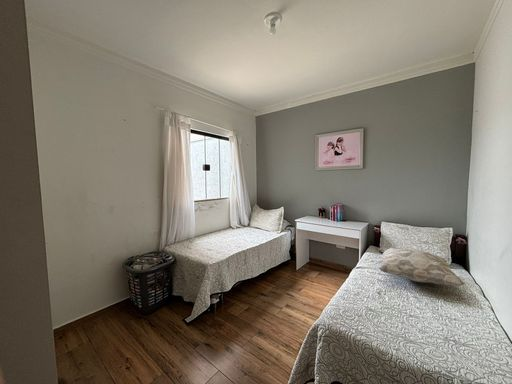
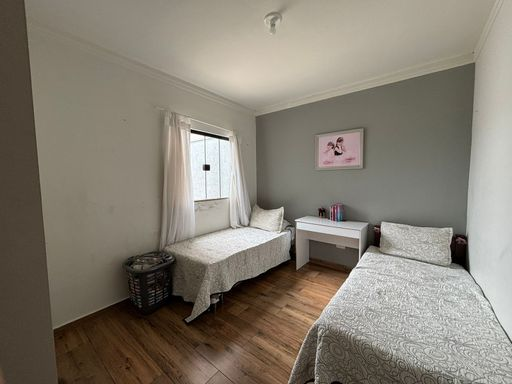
- decorative pillow (413, 264)
